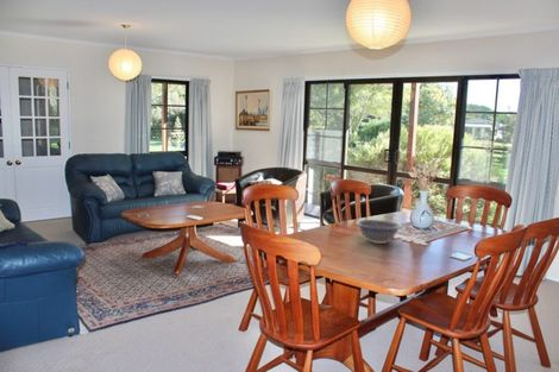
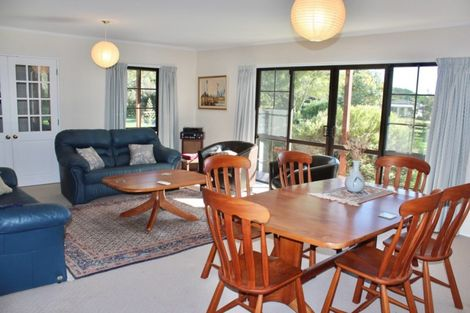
- decorative bowl (377, 232)
